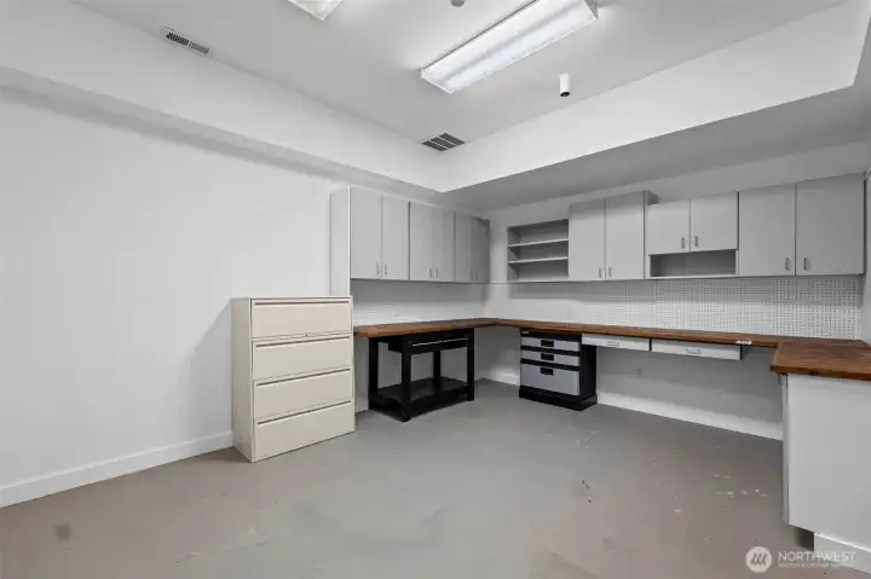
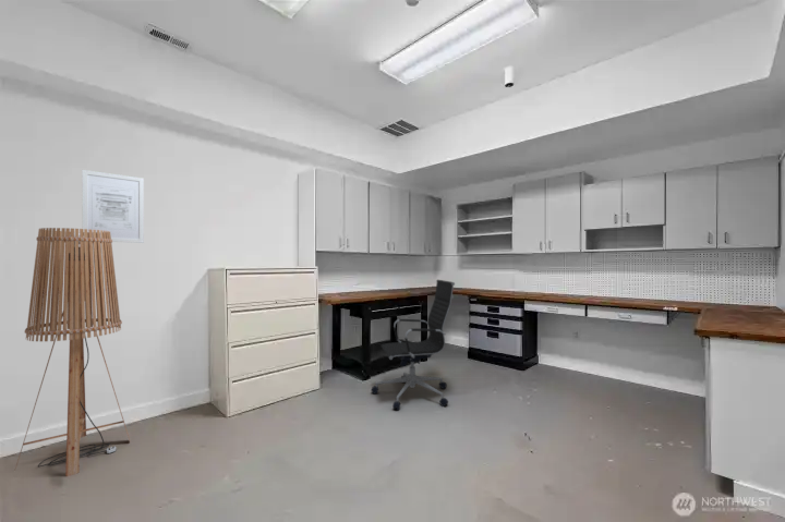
+ office chair (407, 339)
+ wall art (113, 208)
+ floor lamp (76, 342)
